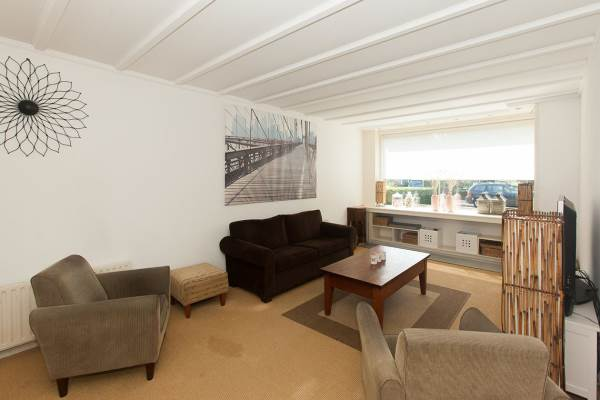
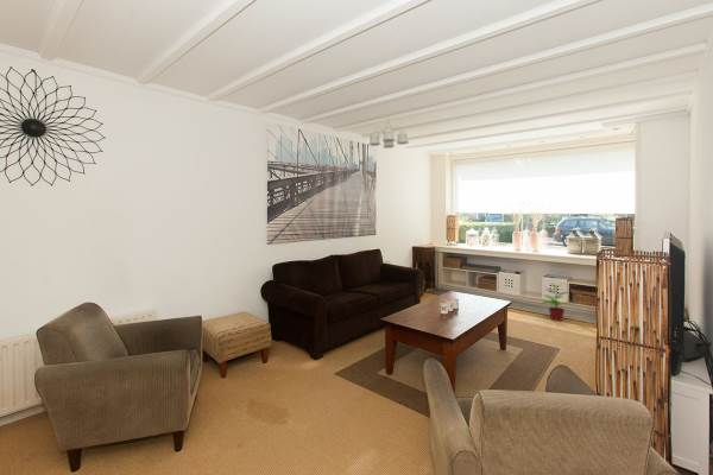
+ potted plant (557, 300)
+ ceiling light fixture (387, 129)
